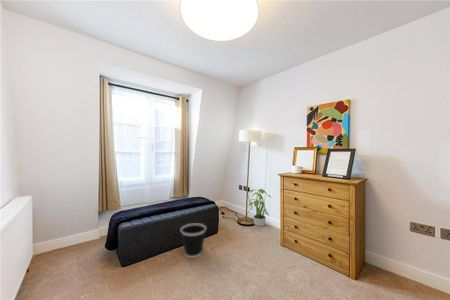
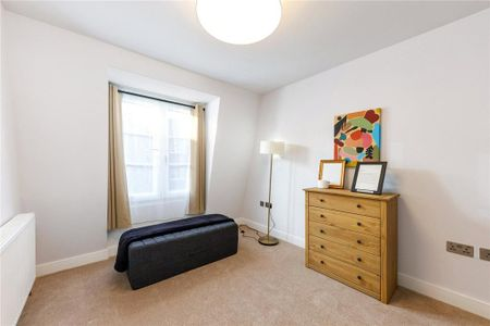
- potted plant (257, 205)
- wastebasket (193, 240)
